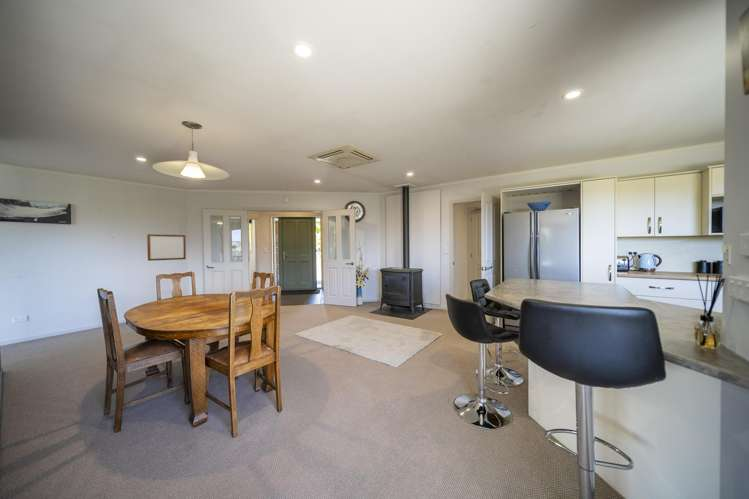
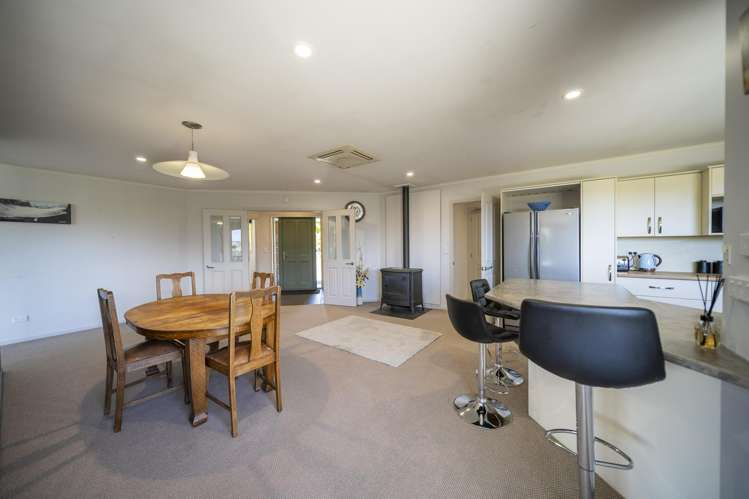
- writing board (167, 247)
